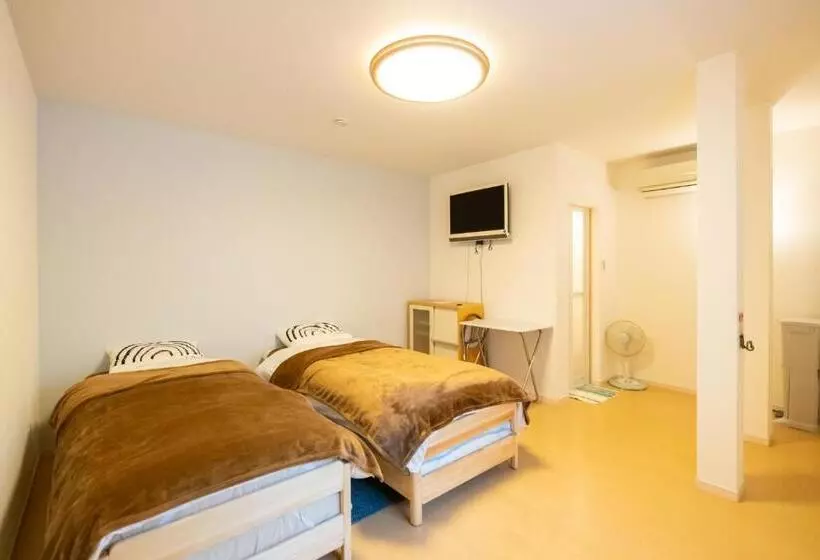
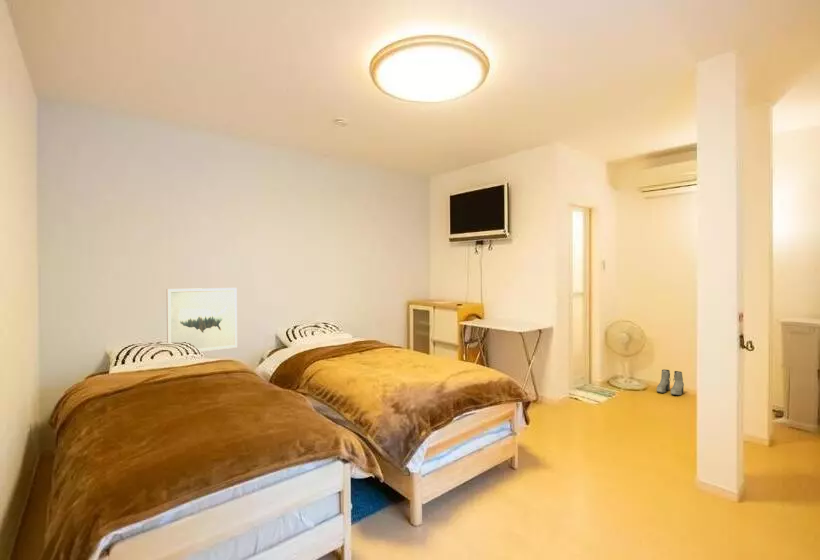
+ wall art (203, 319)
+ boots (669, 381)
